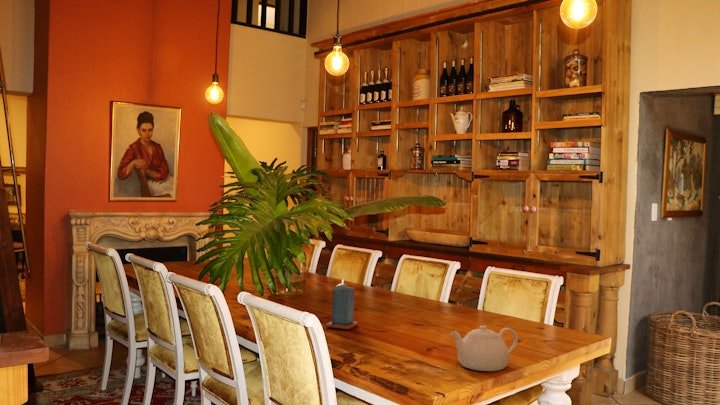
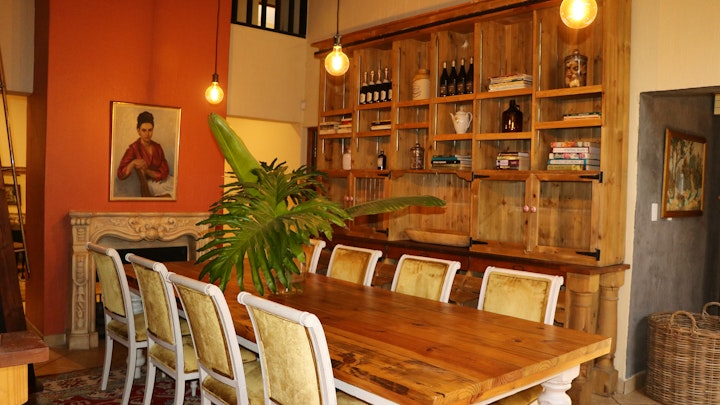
- teapot (484, 345)
- candle (342, 303)
